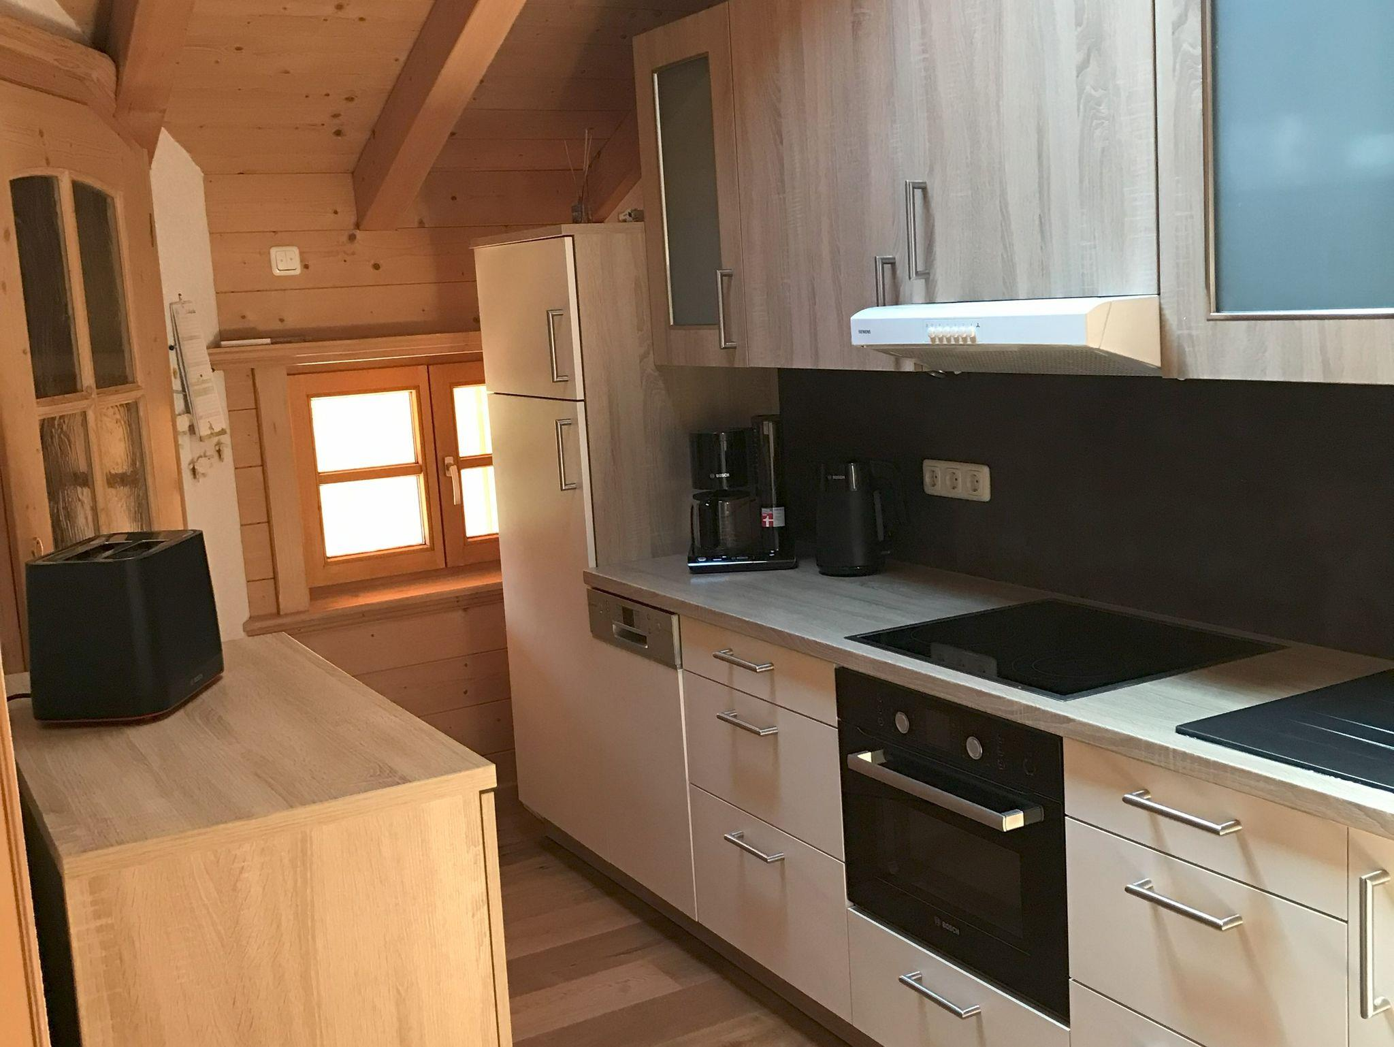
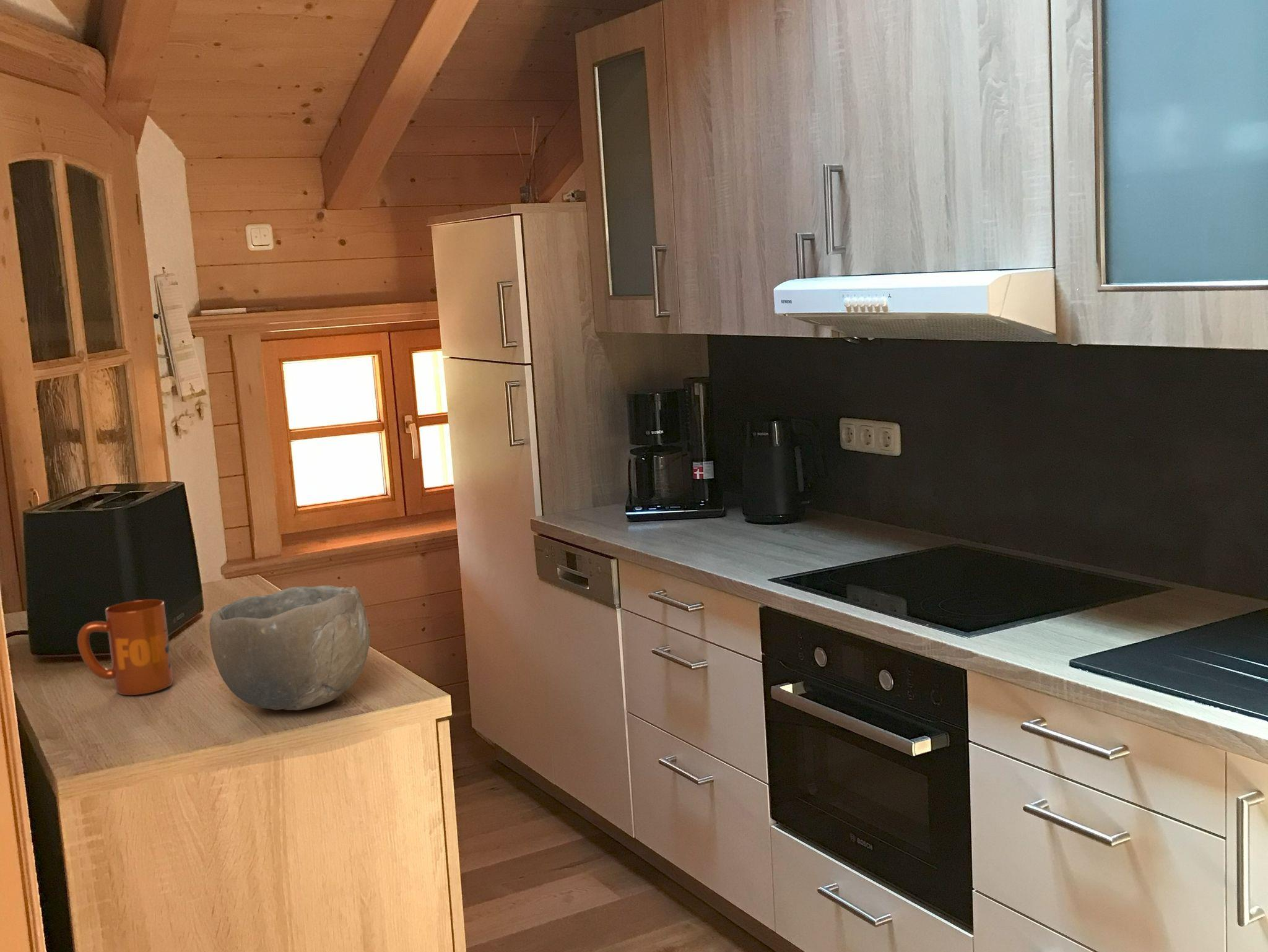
+ bowl (294, 648)
+ mug (124, 649)
